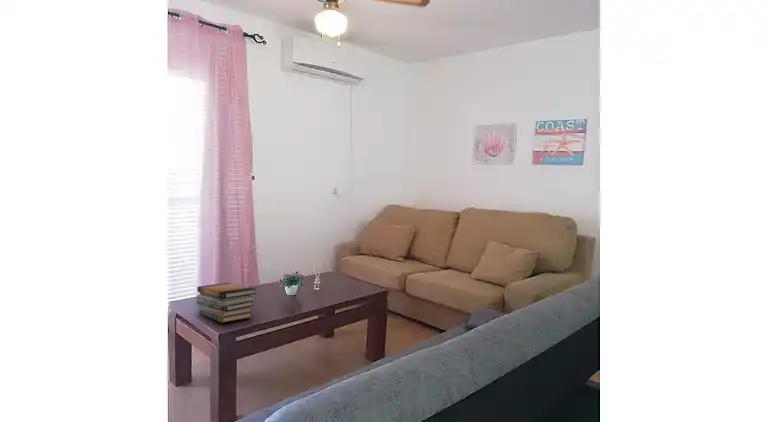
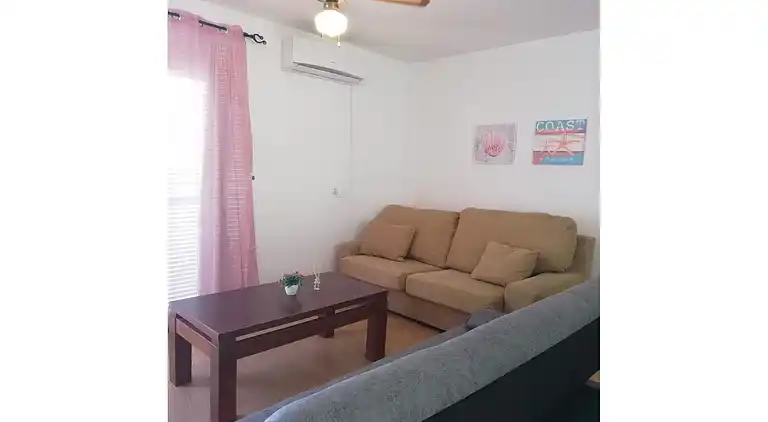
- book stack (225, 301)
